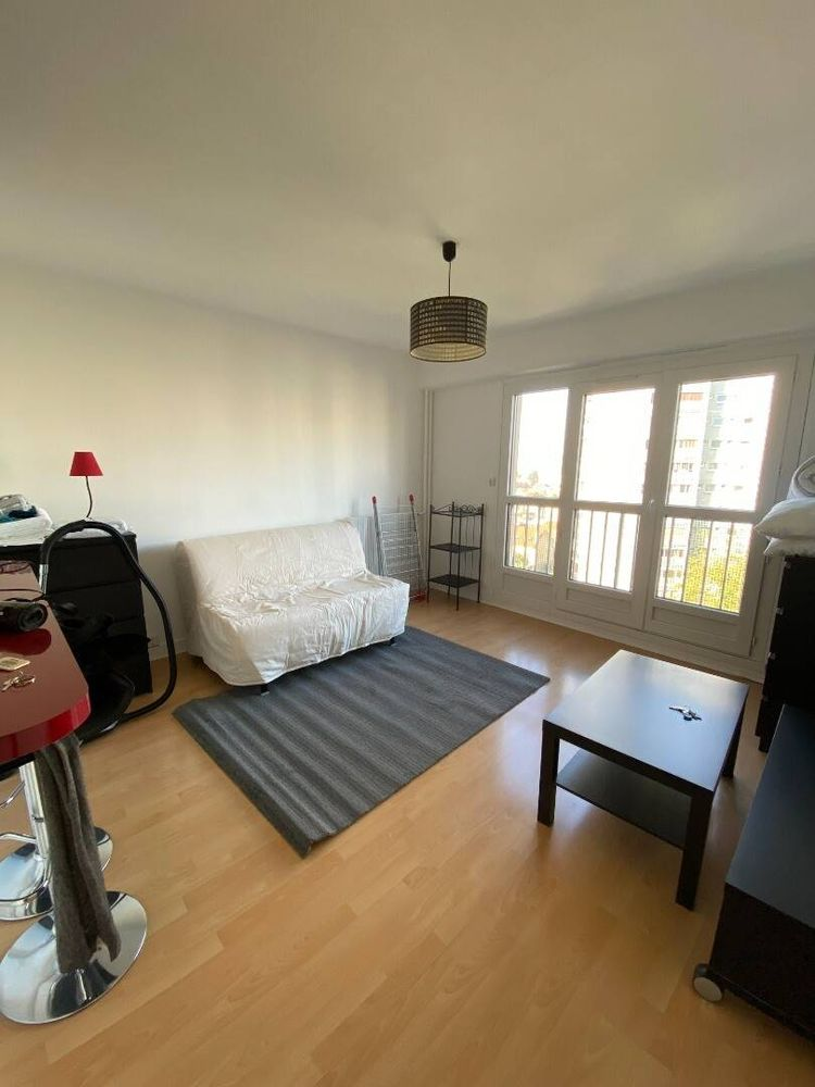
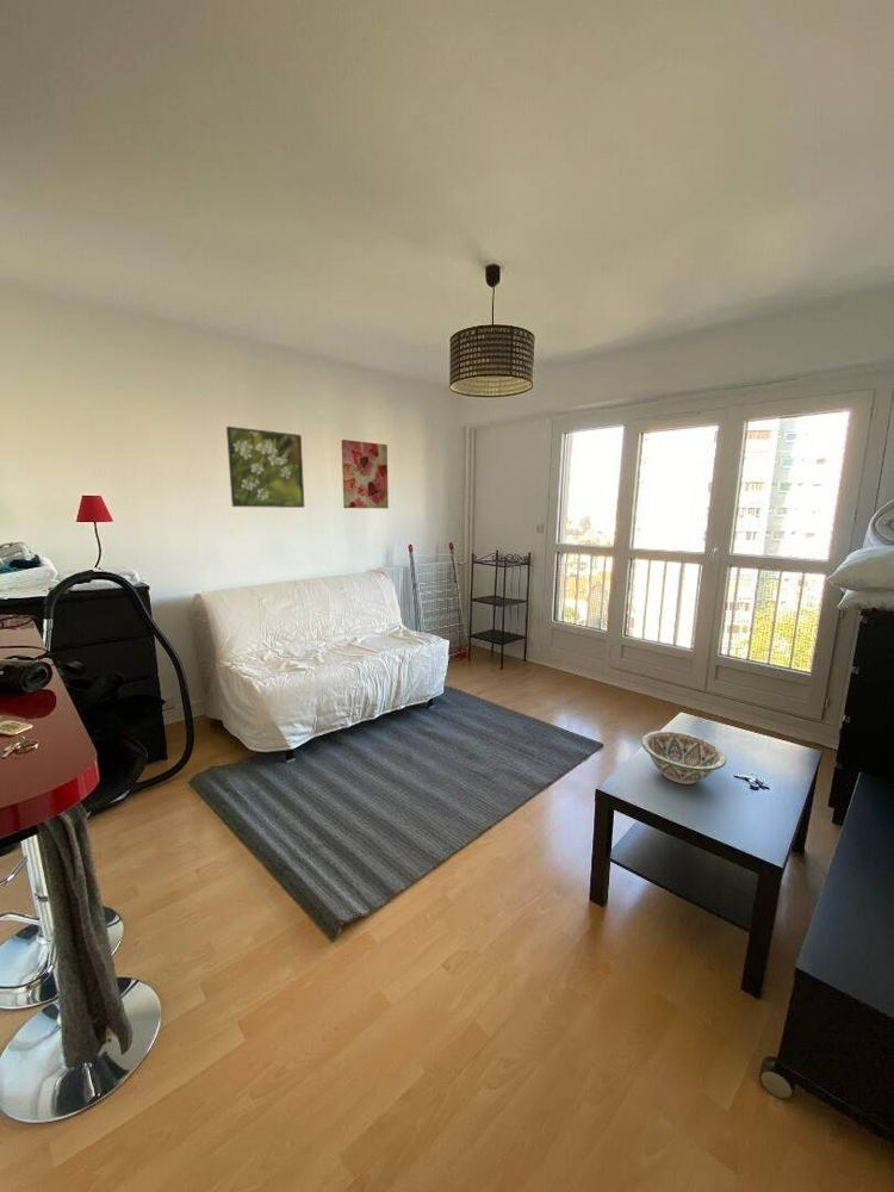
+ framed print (267, 468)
+ wall art (365, 476)
+ decorative bowl (681, 760)
